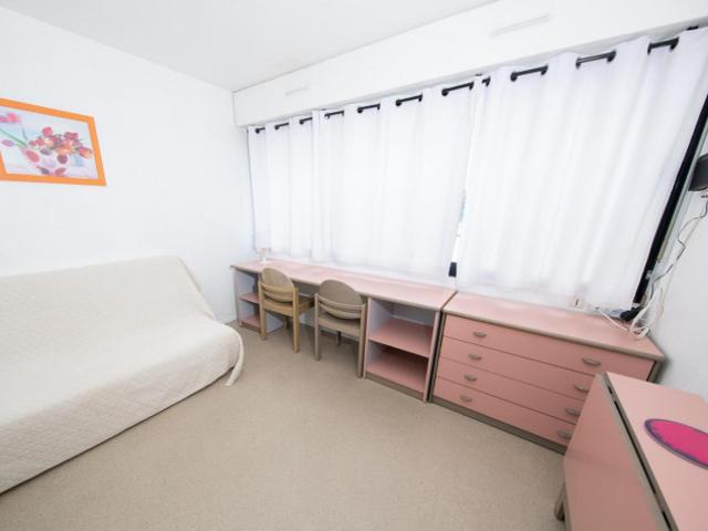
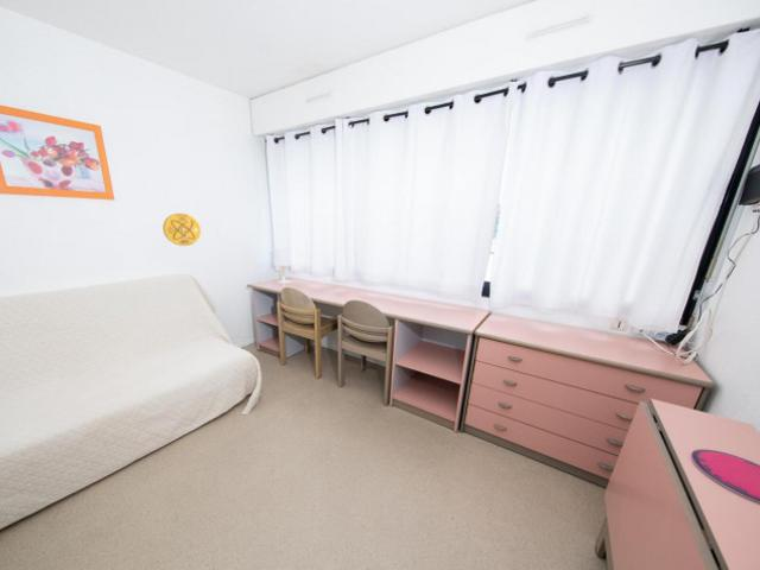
+ medallion (183, 229)
